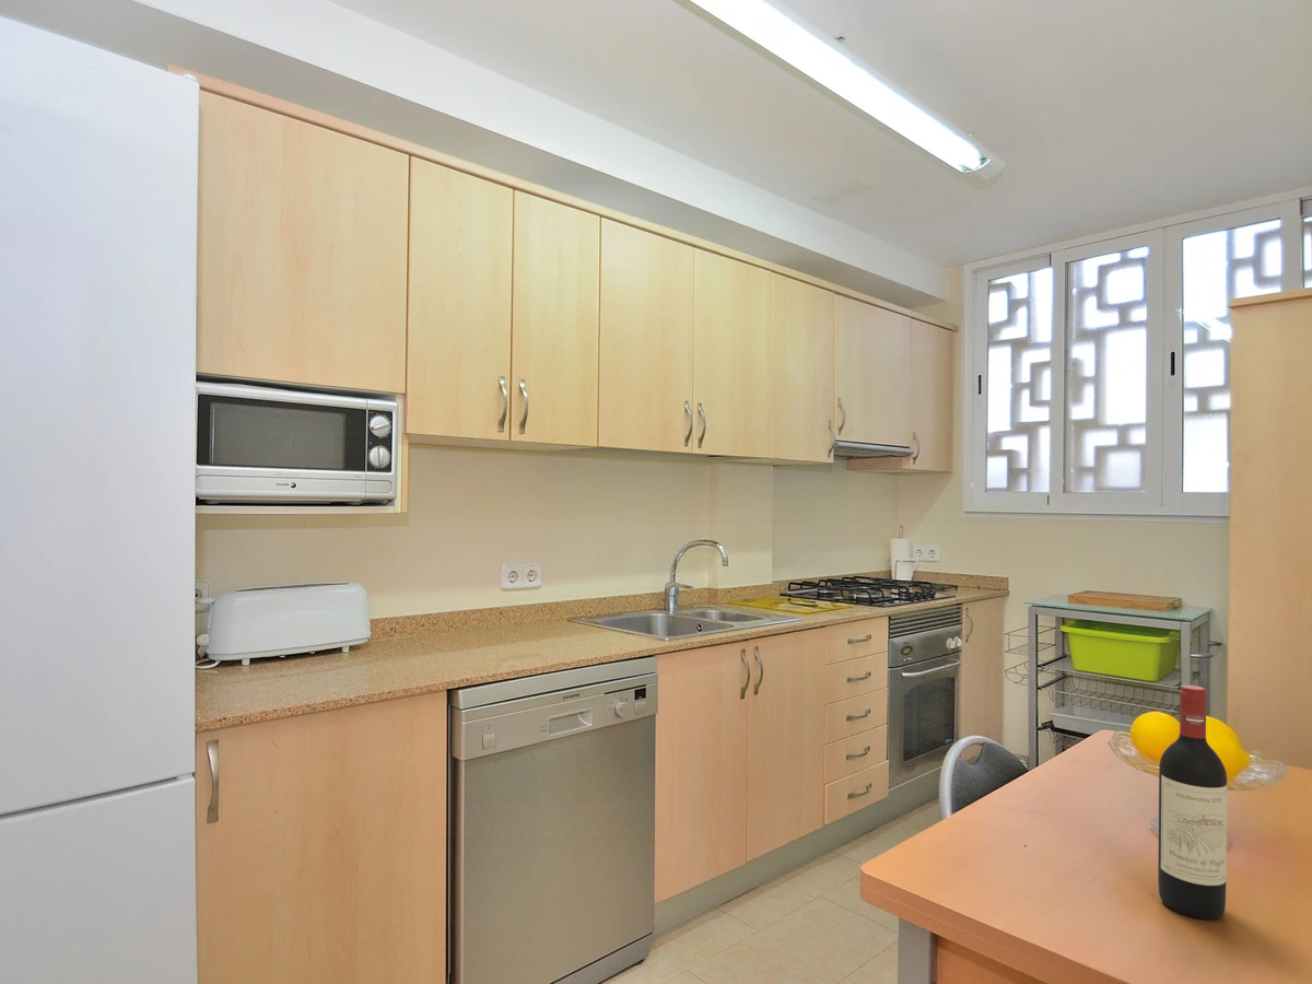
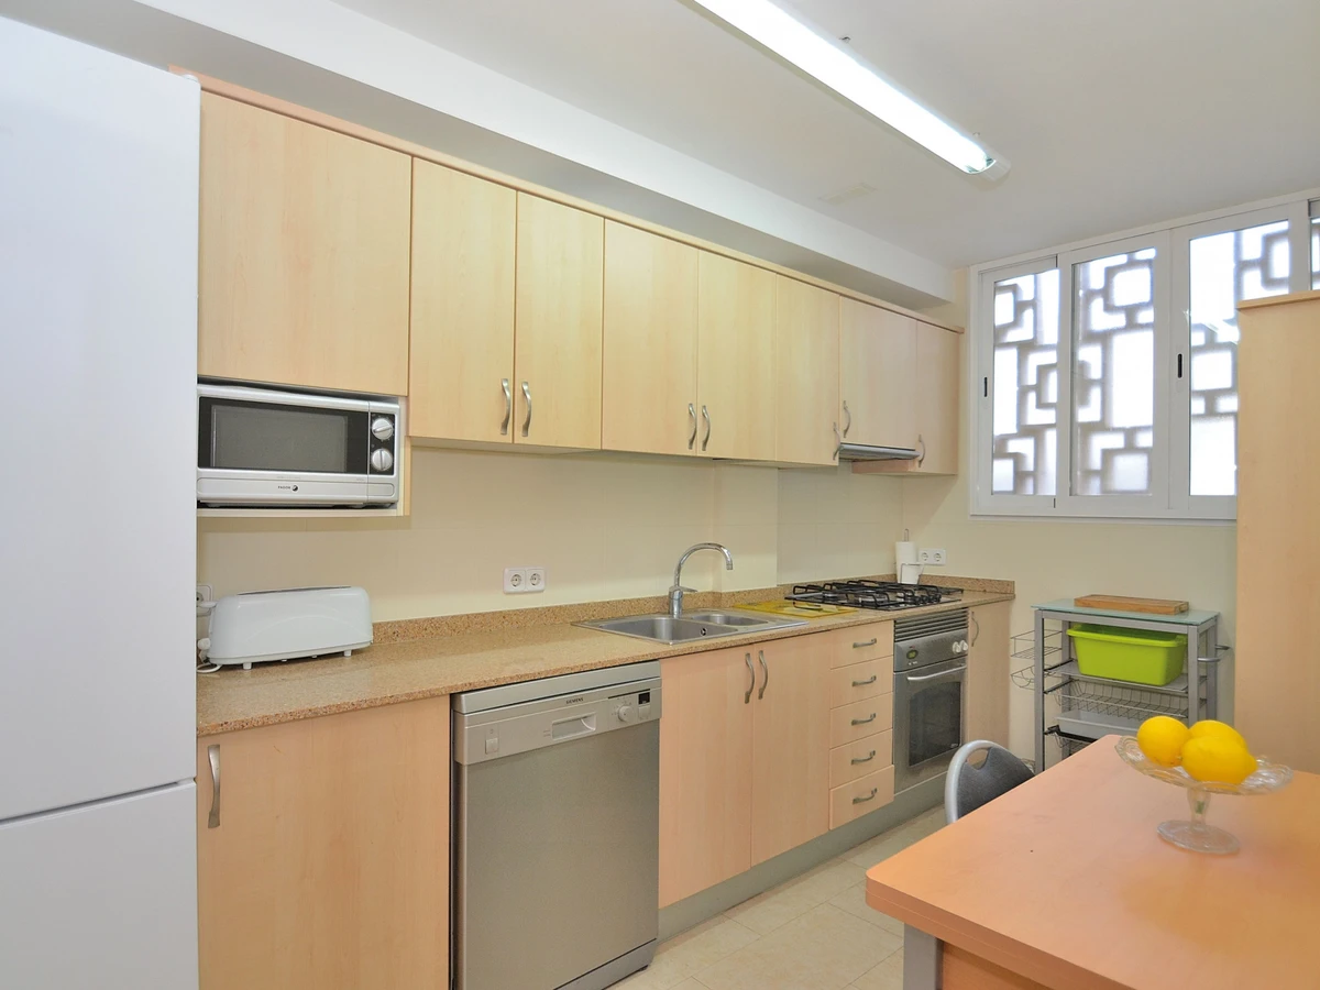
- wine bottle (1192, 796)
